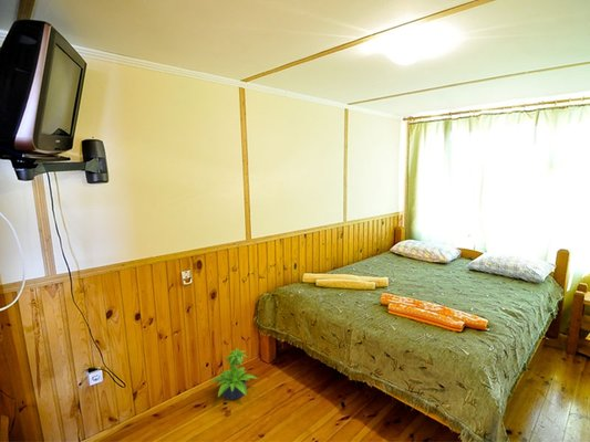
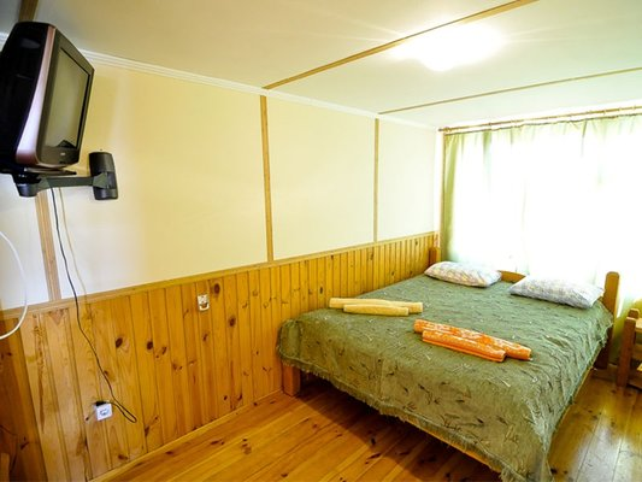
- potted plant (232, 370)
